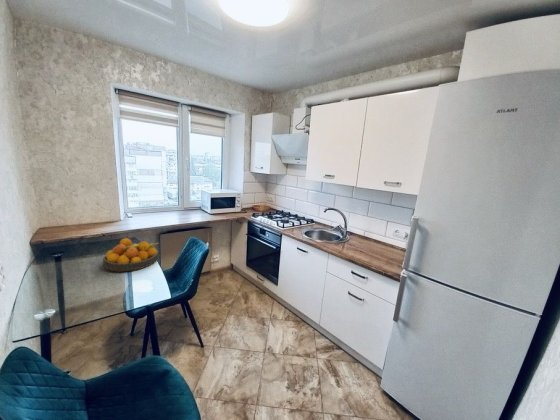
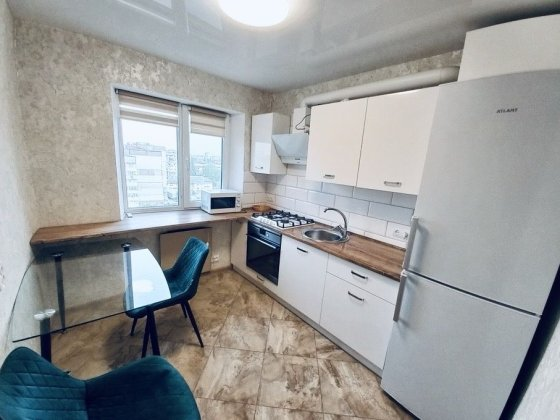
- fruit bowl (132, 251)
